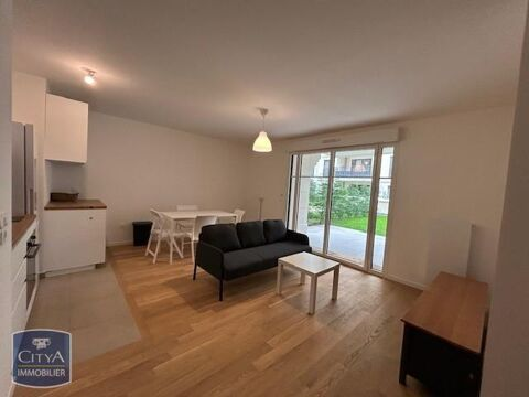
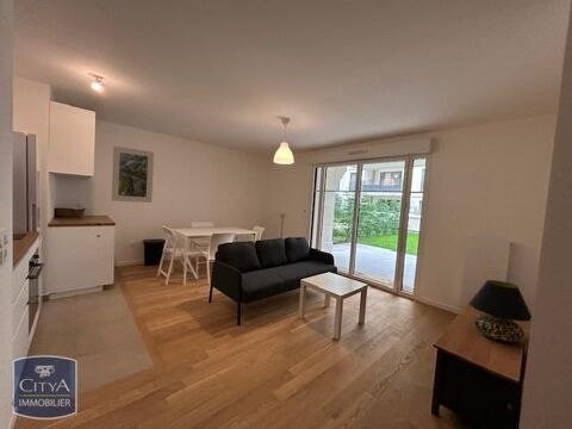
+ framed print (133, 175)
+ table lamp (498, 310)
